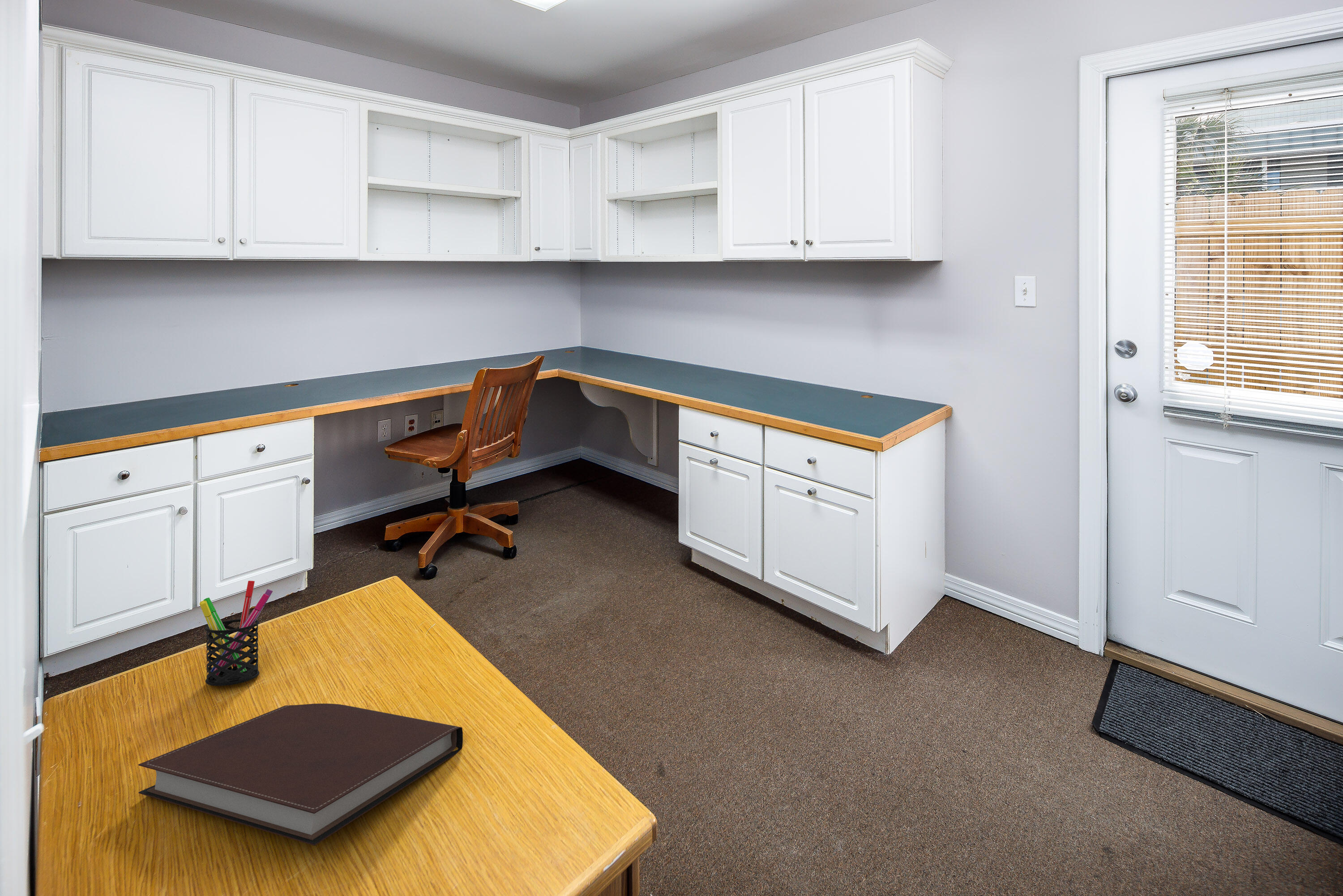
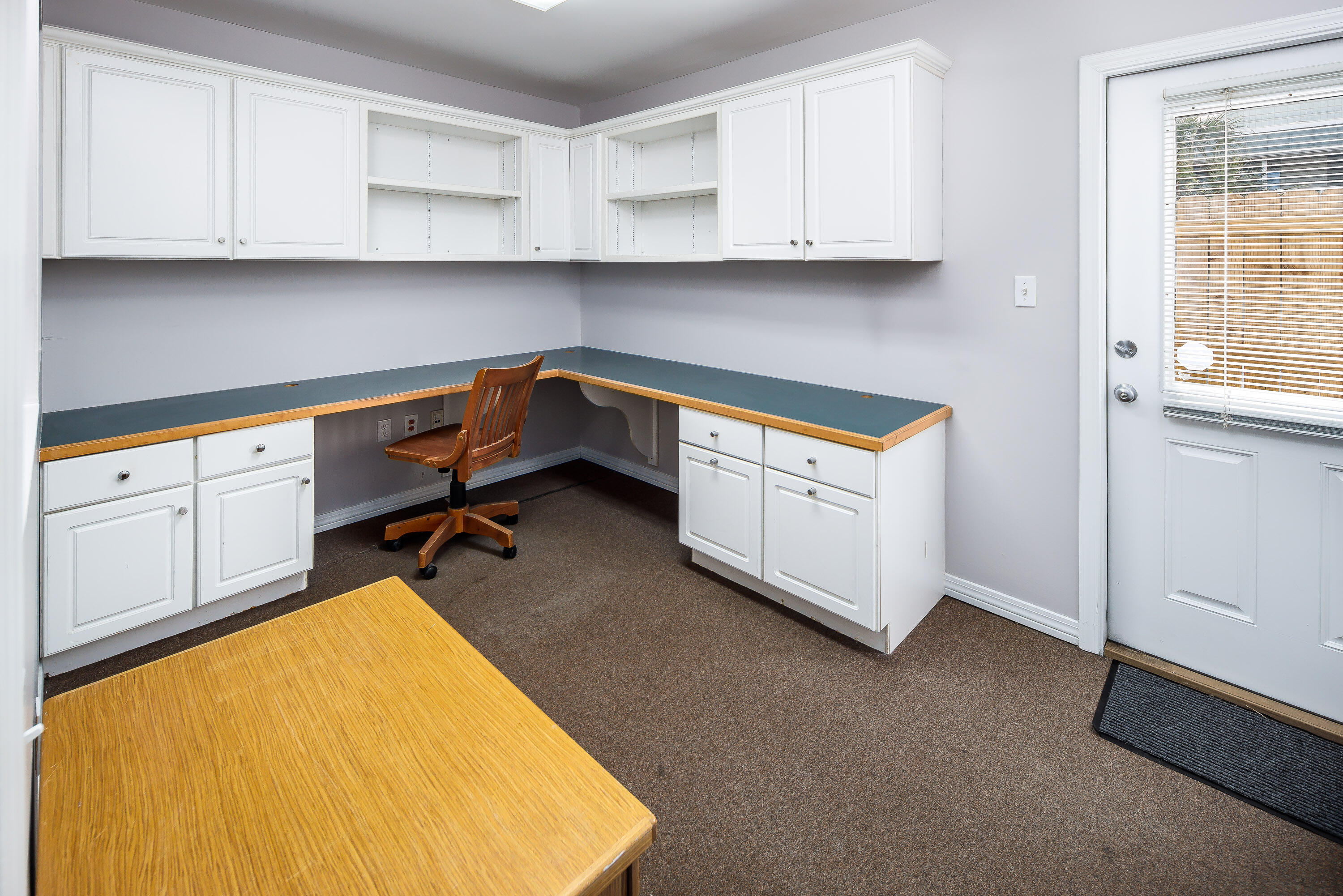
- pen holder (230, 631)
- notebook (311, 756)
